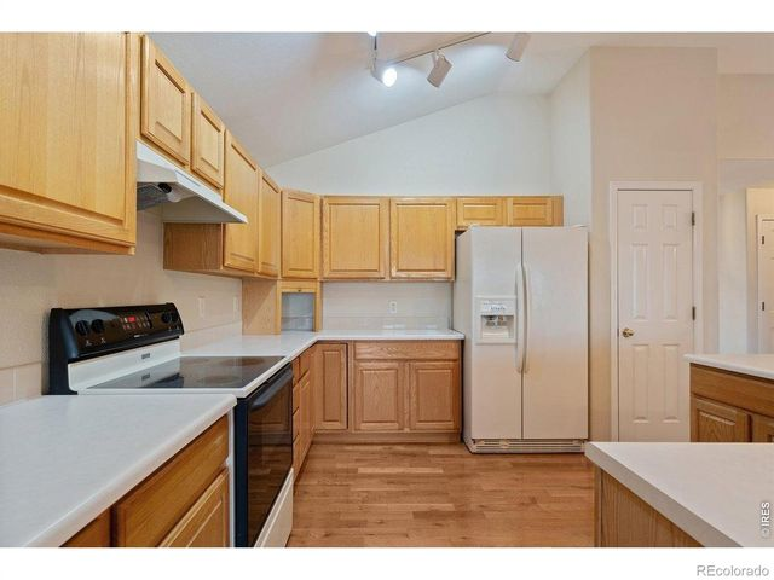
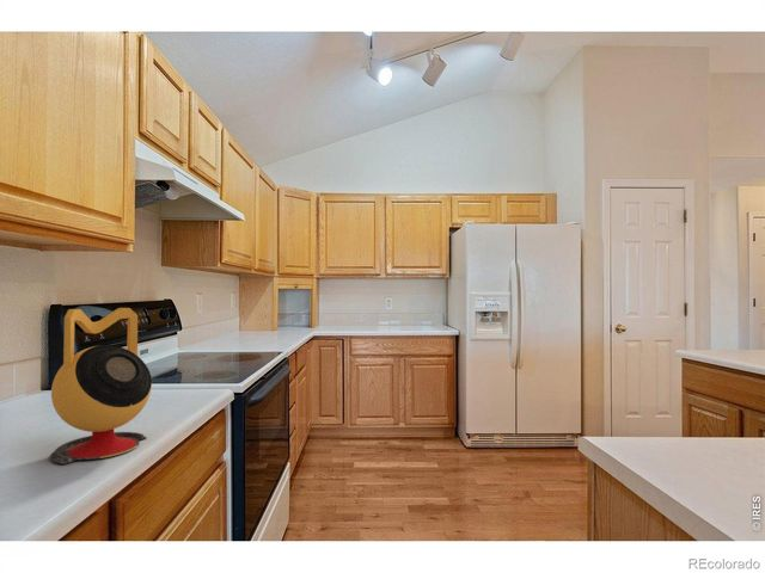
+ kettle (103, 377)
